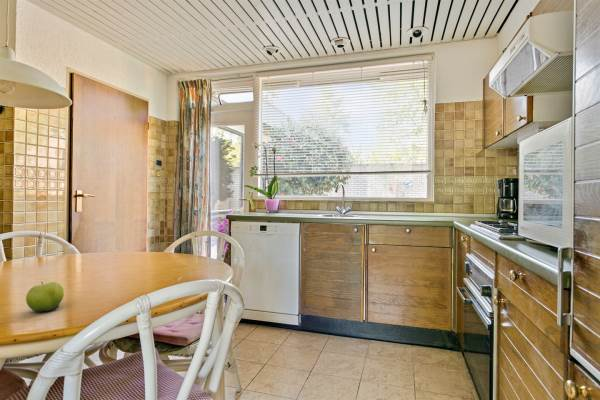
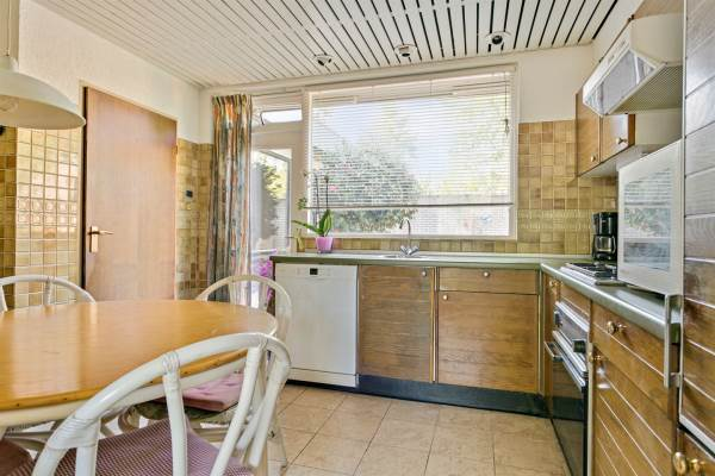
- fruit (45, 295)
